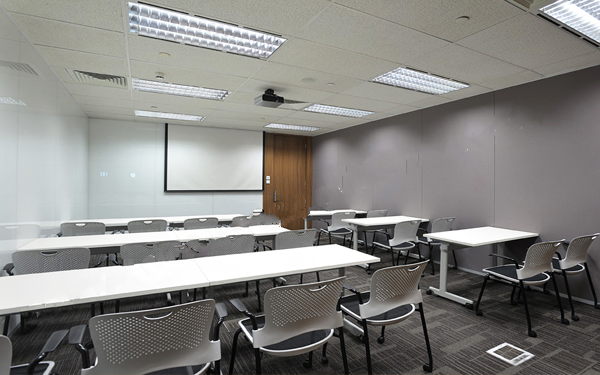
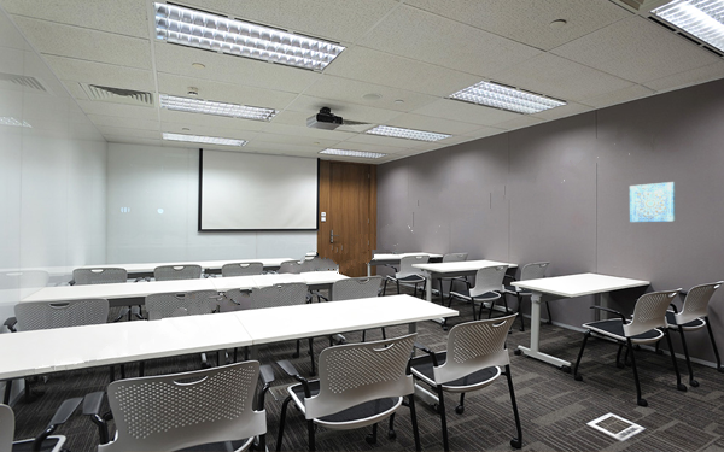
+ wall art (650, 202)
